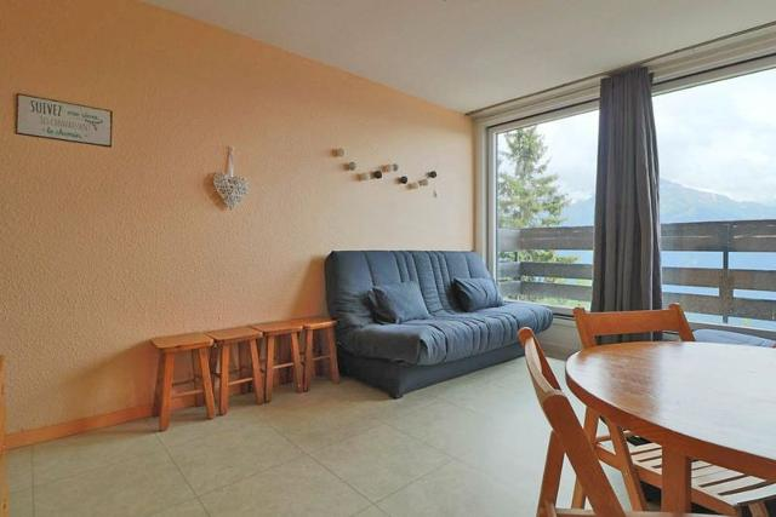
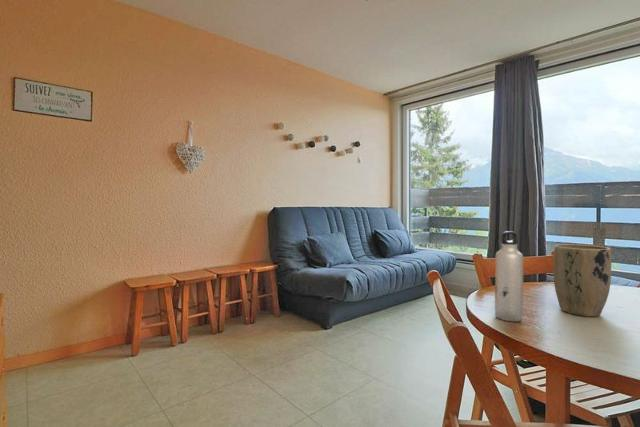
+ water bottle (508, 274)
+ plant pot (581, 279)
